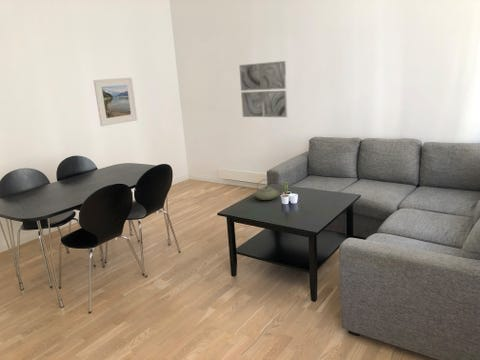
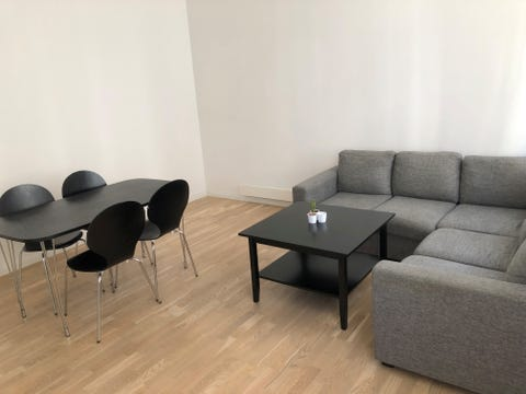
- teapot (267, 188)
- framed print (116, 101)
- wall art (262, 91)
